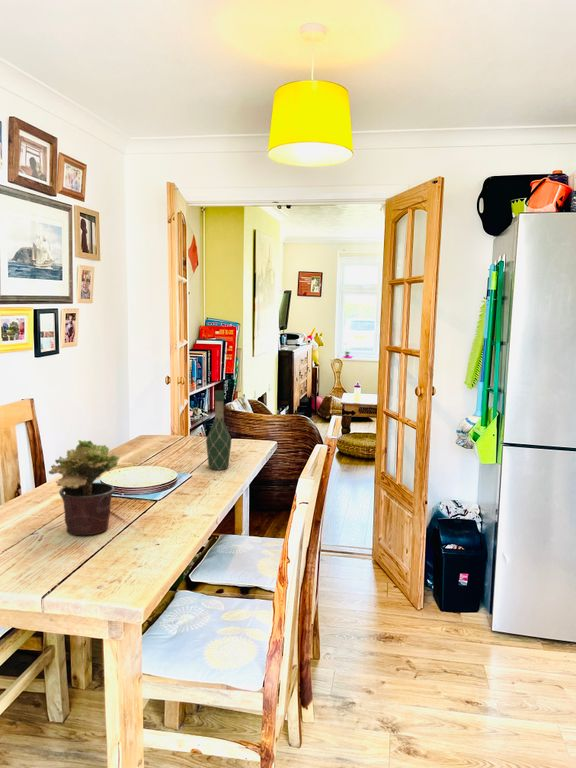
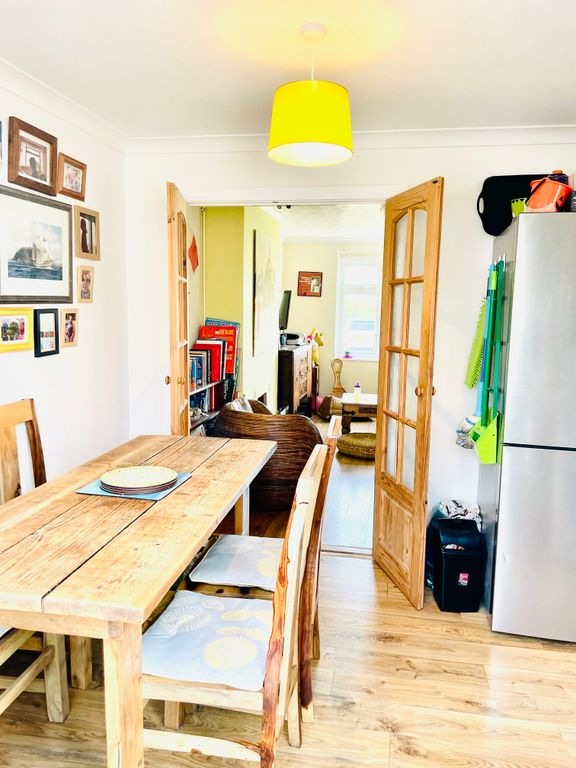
- wine bottle (218, 429)
- potted plant (84, 483)
